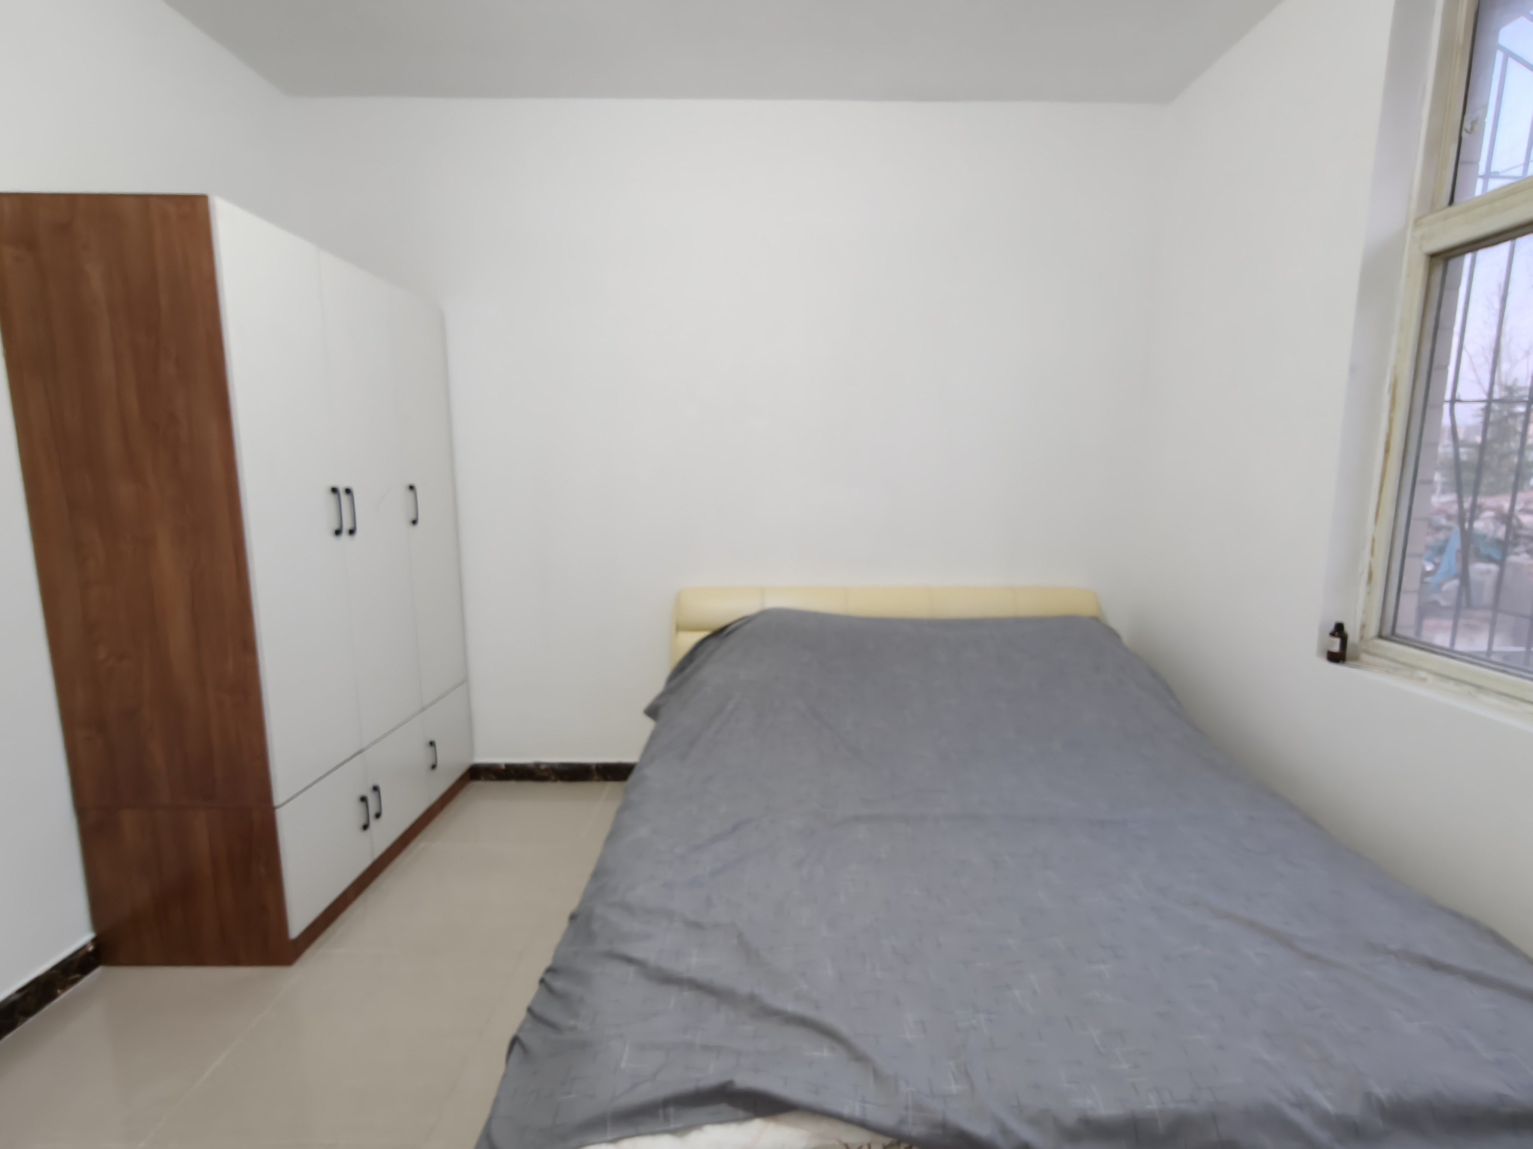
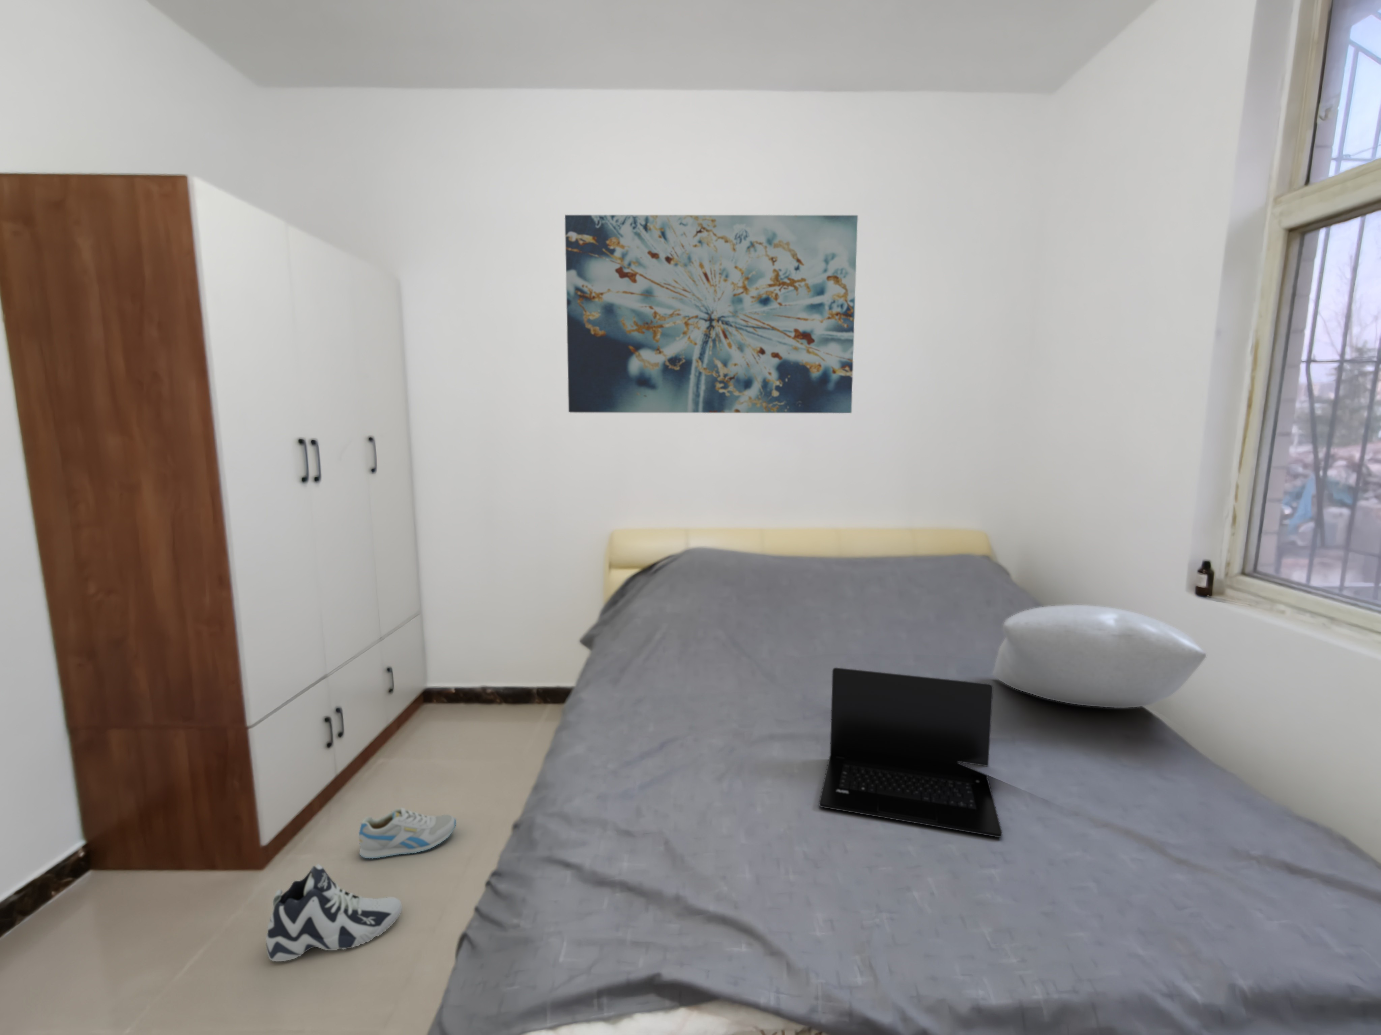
+ pillow (1085, 656)
+ sneaker (408, 827)
+ laptop (908, 745)
+ wall art (710, 316)
+ sneaker (335, 900)
